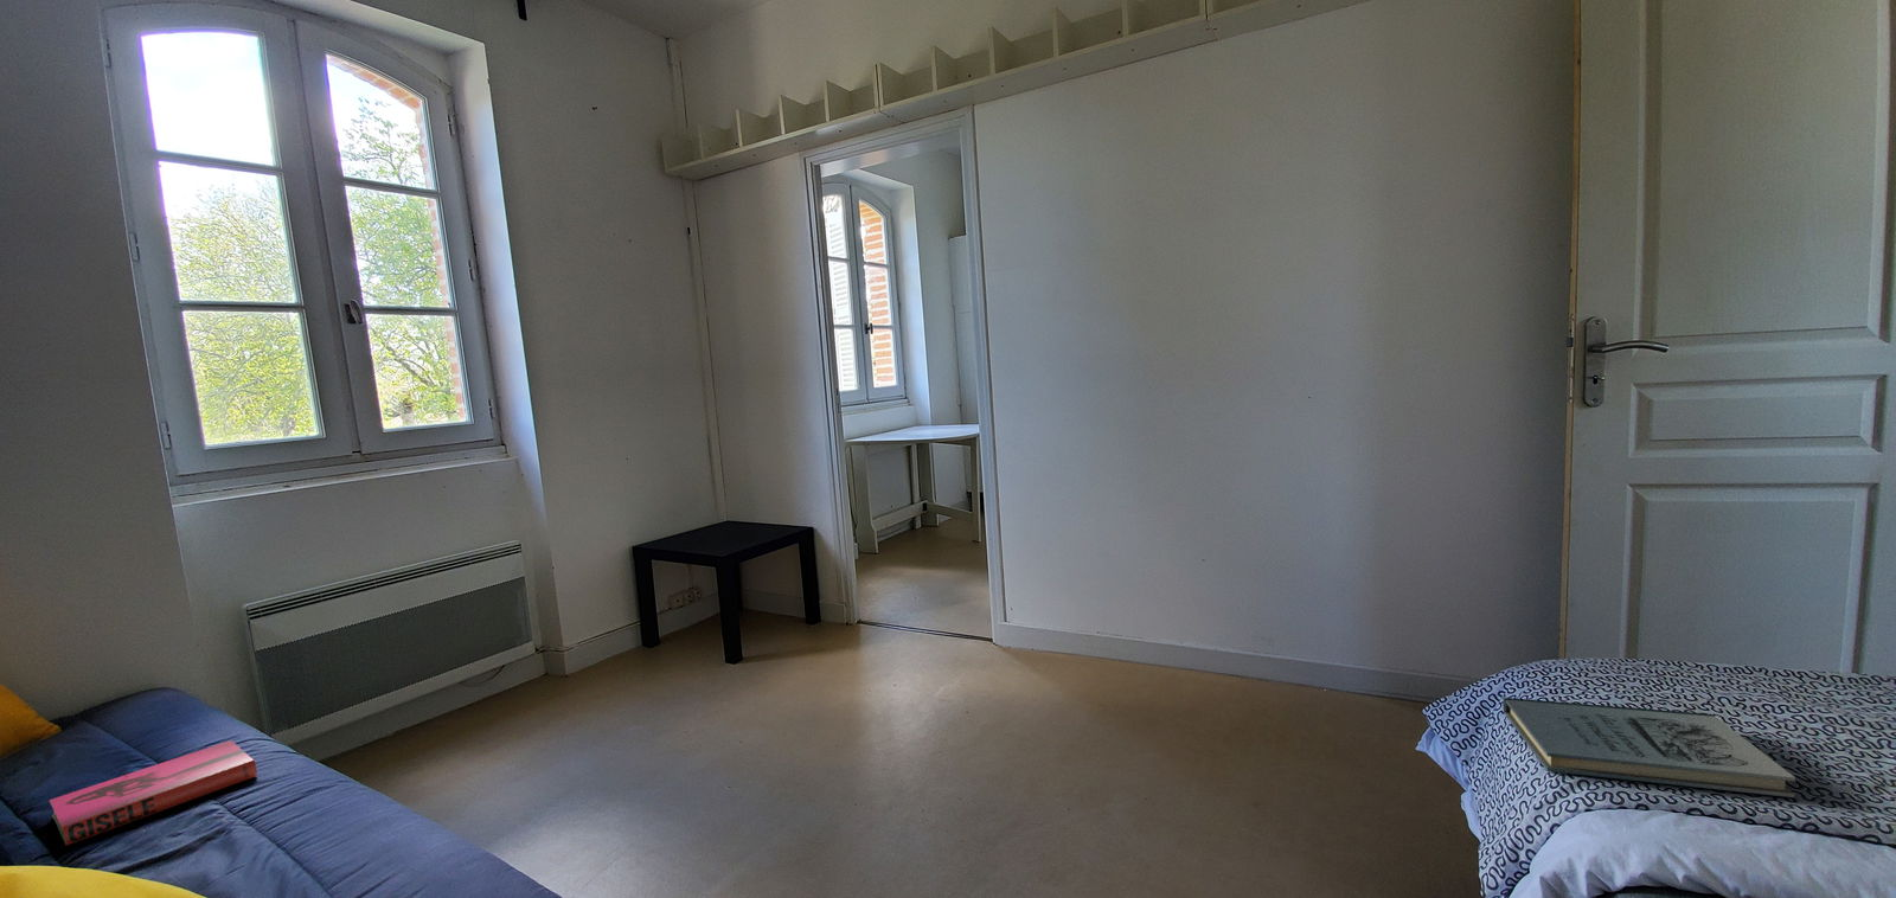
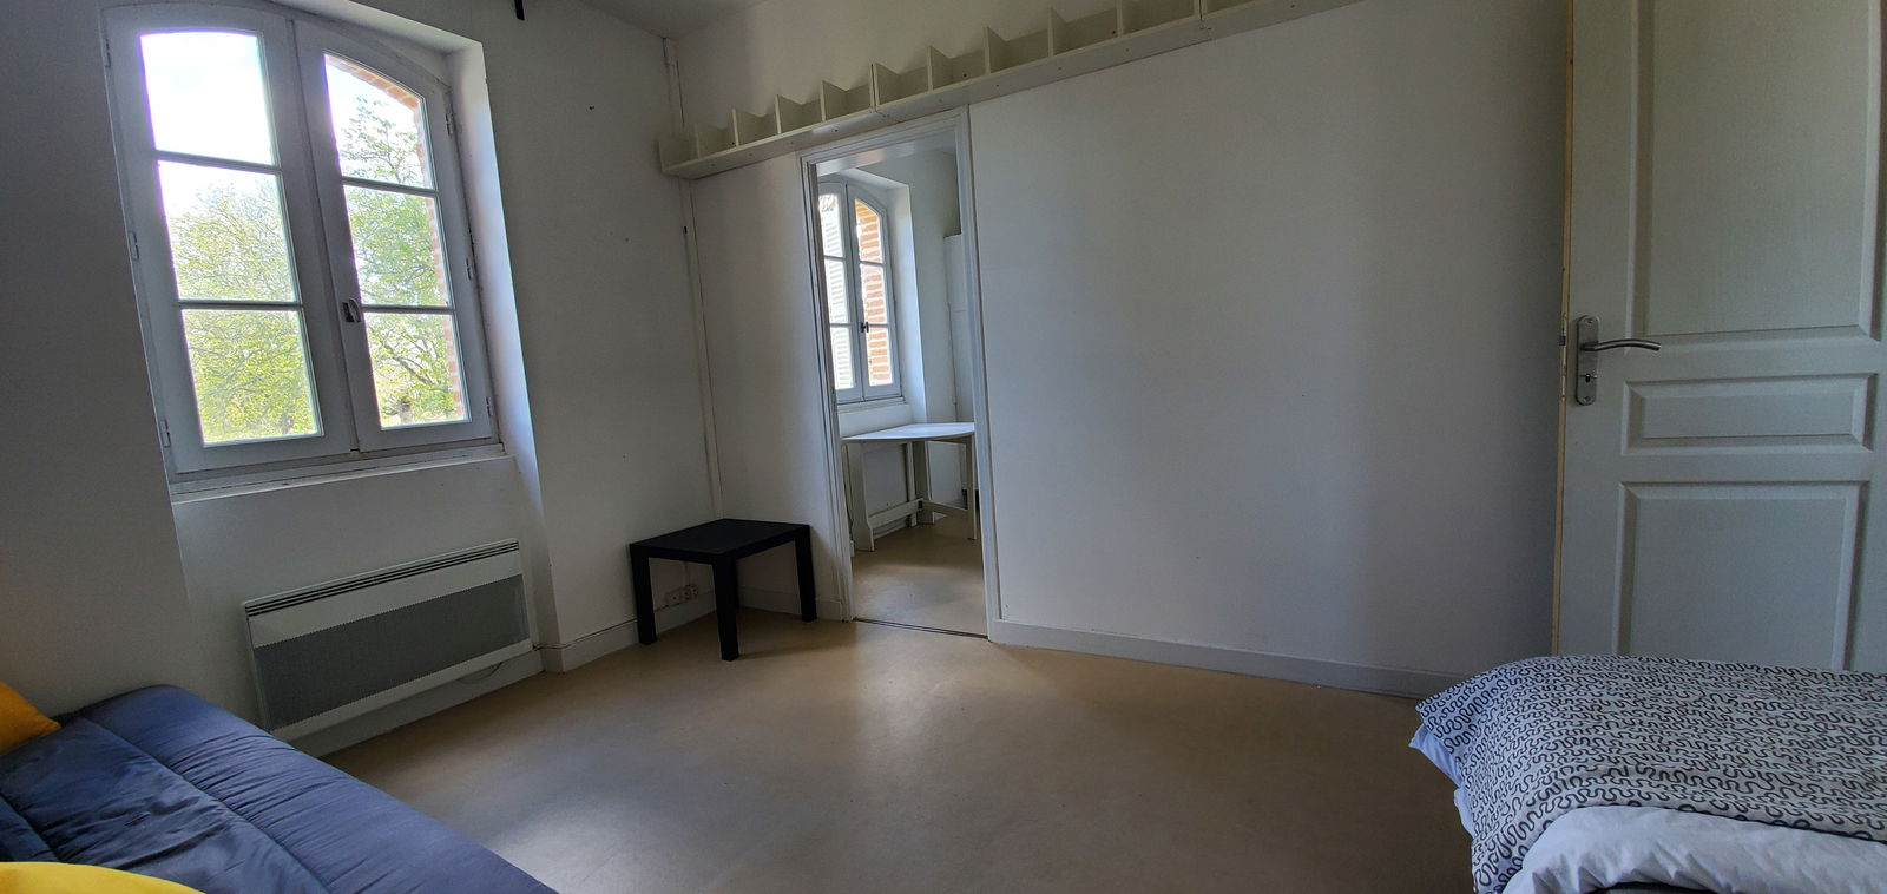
- hardback book (156, 787)
- book (1630, 741)
